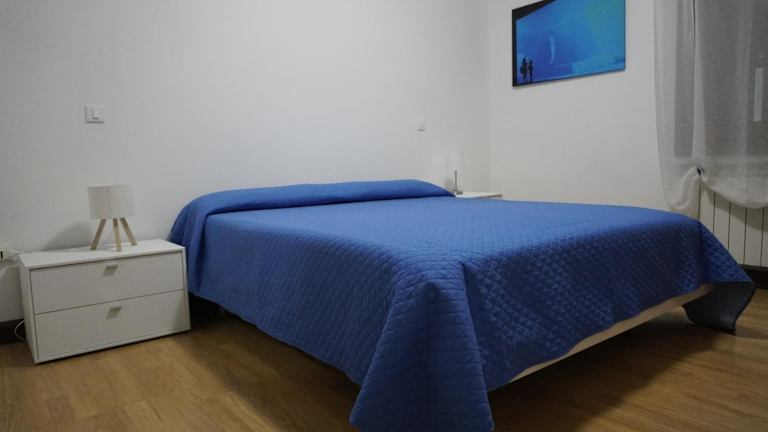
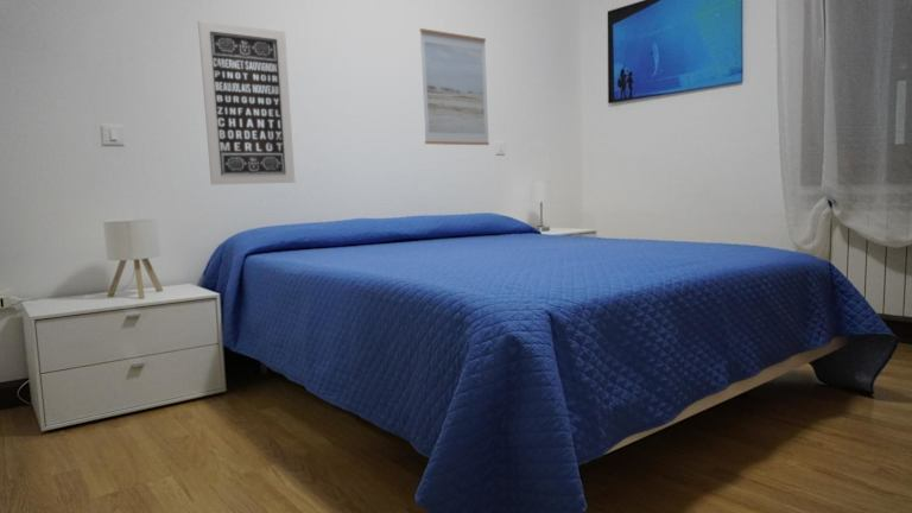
+ wall art (248, 106)
+ wall art (456, 89)
